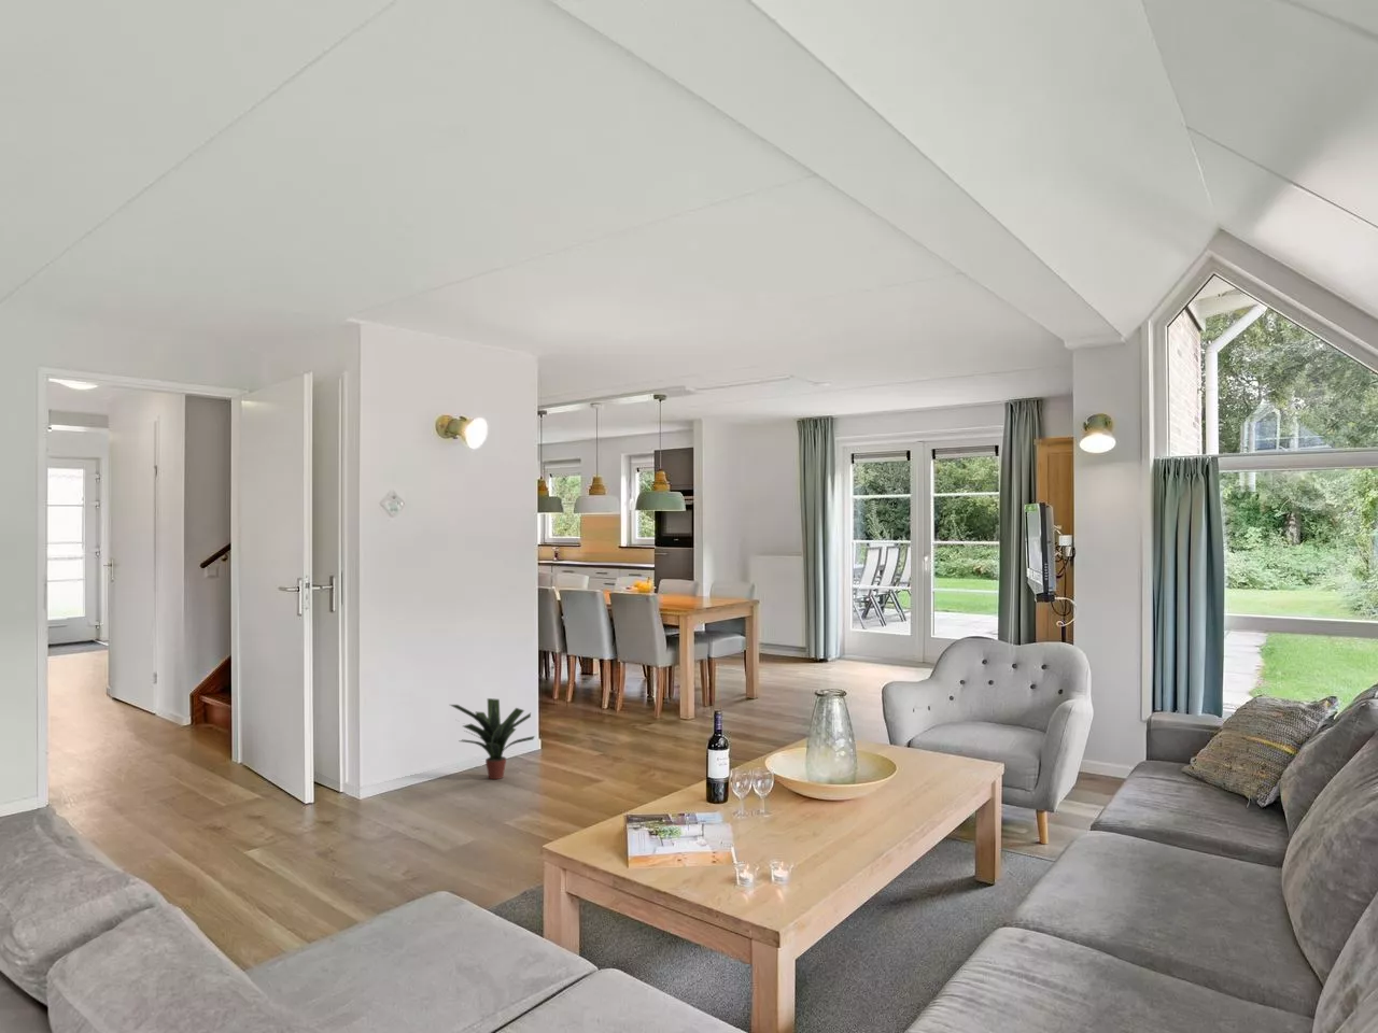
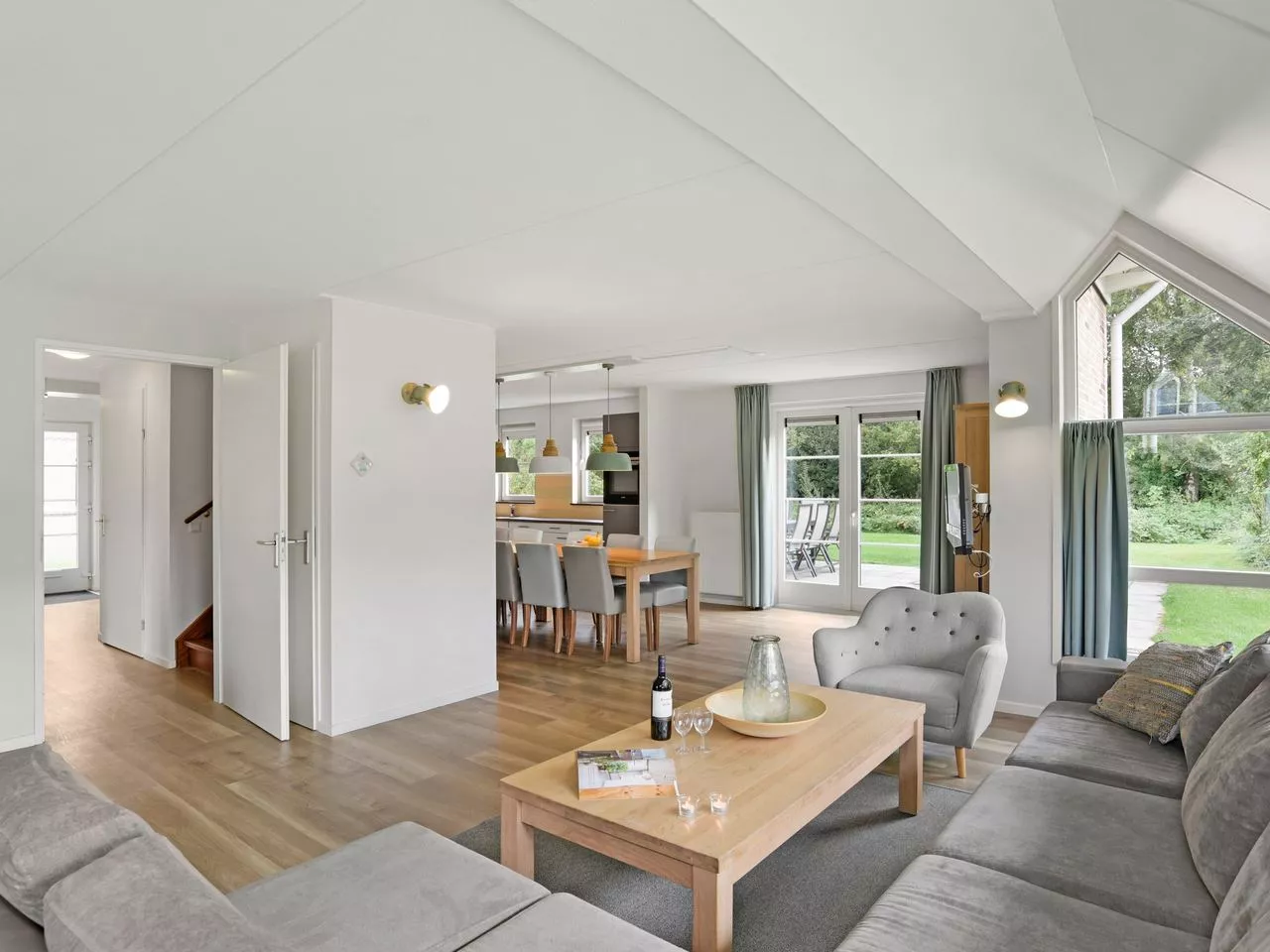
- potted plant (489, 737)
